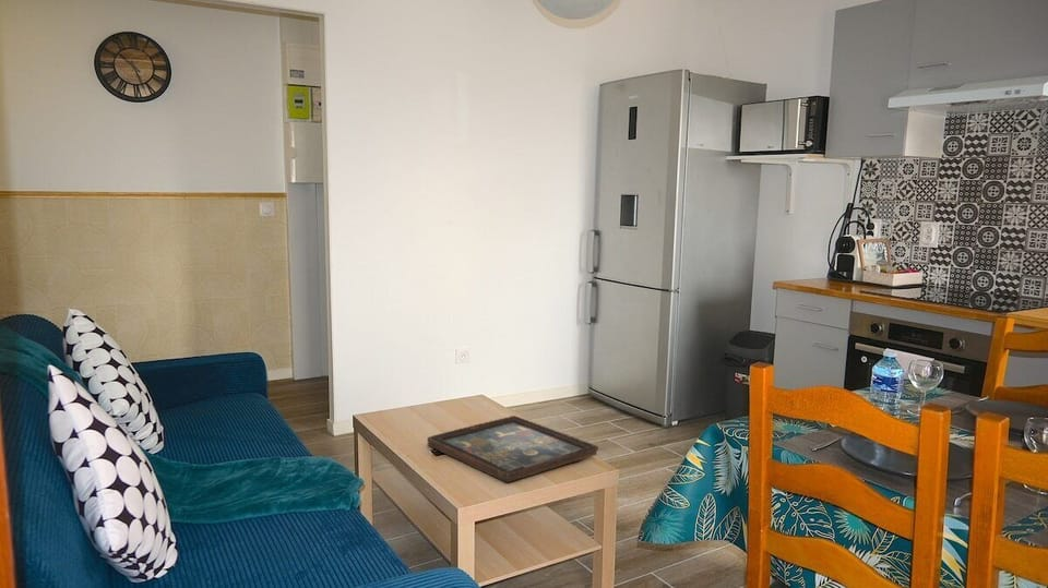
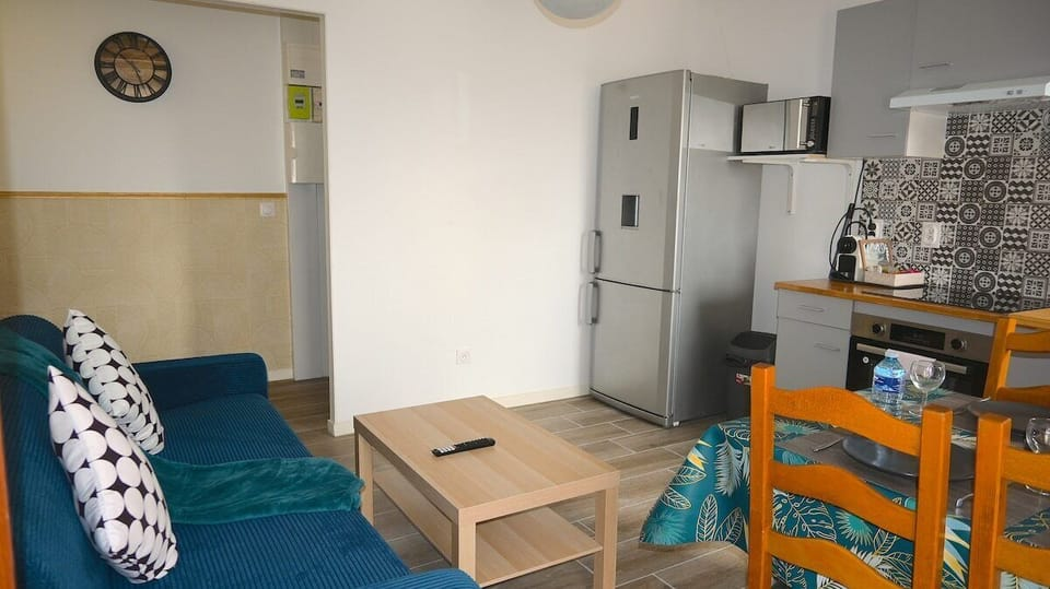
- decorative tray (511, 445)
